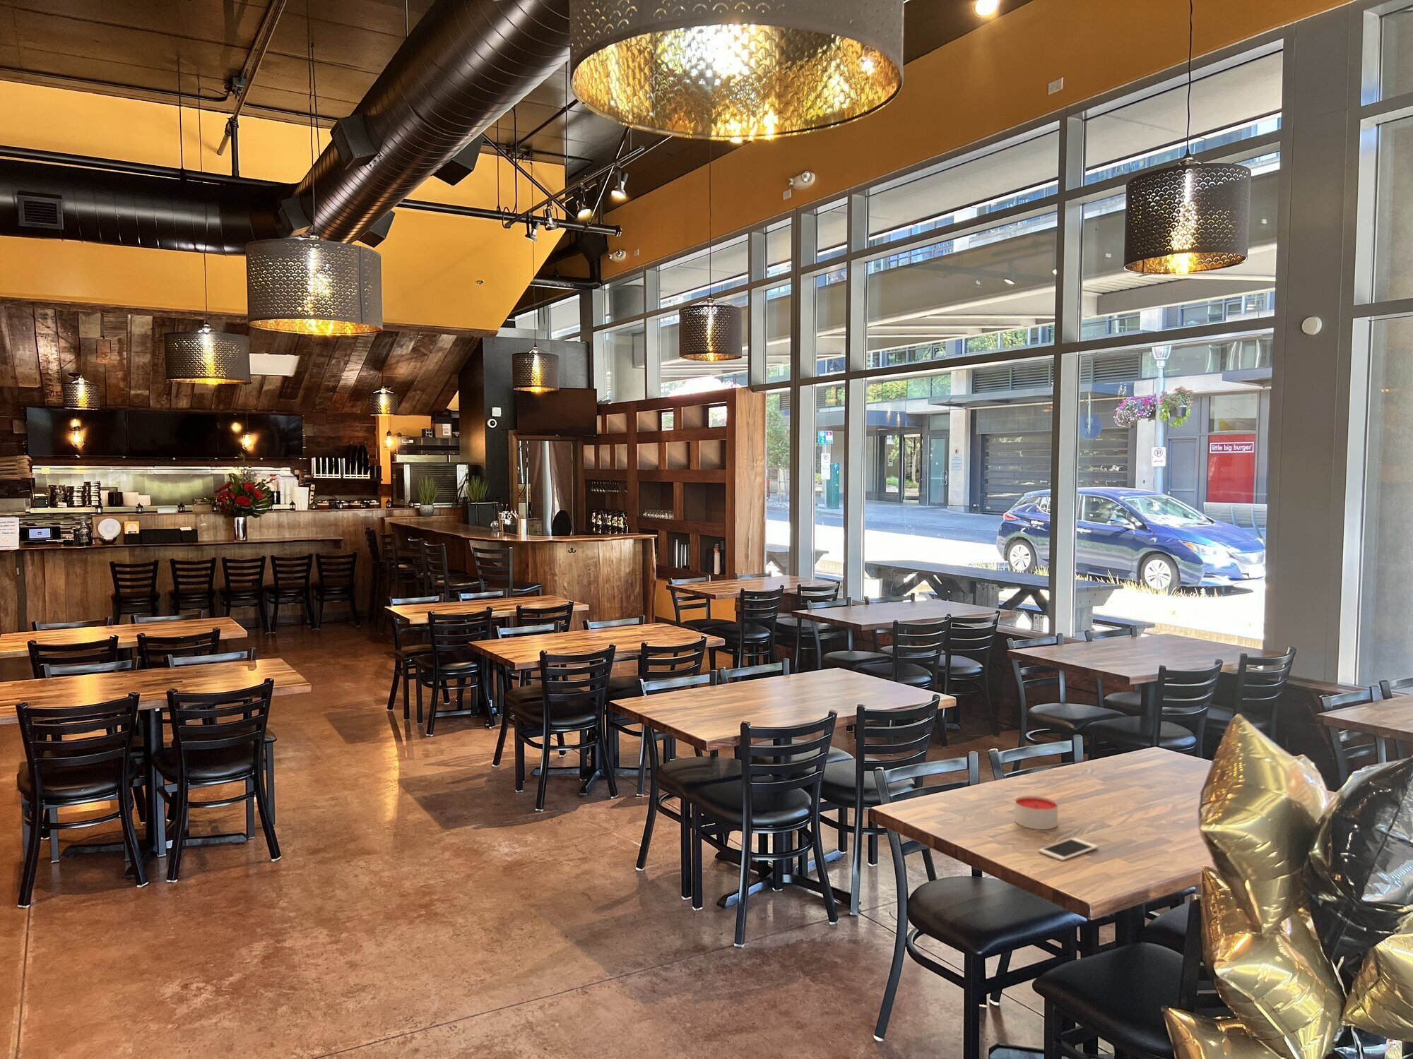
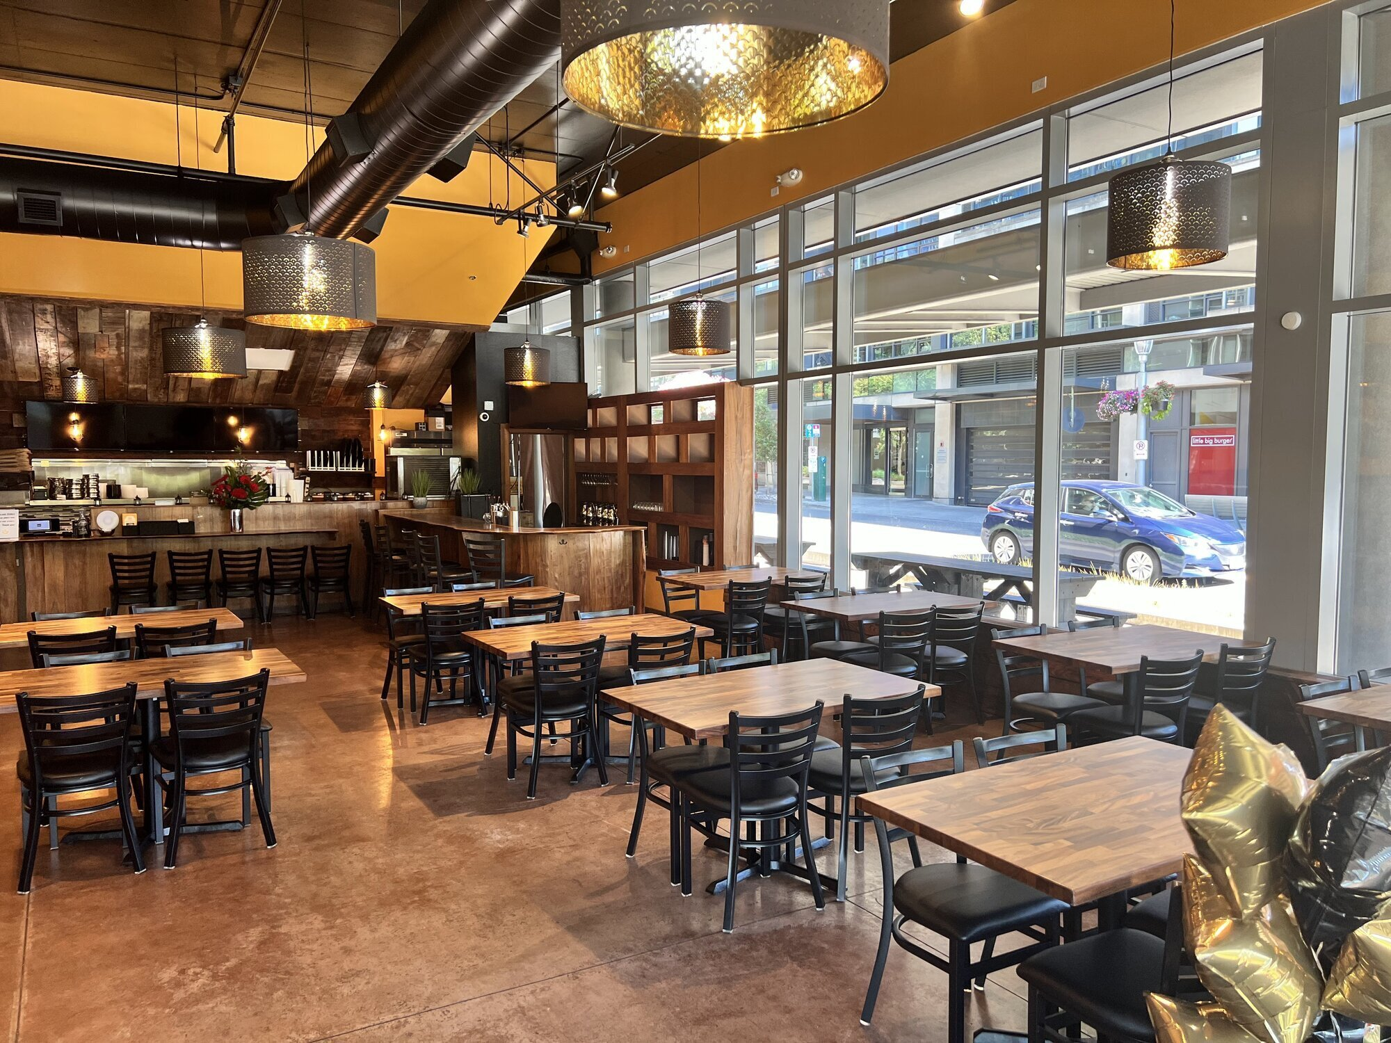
- cell phone (1068, 849)
- candle (1036, 811)
